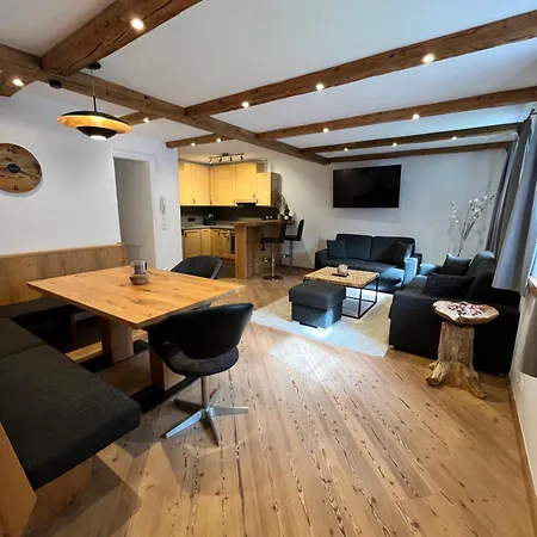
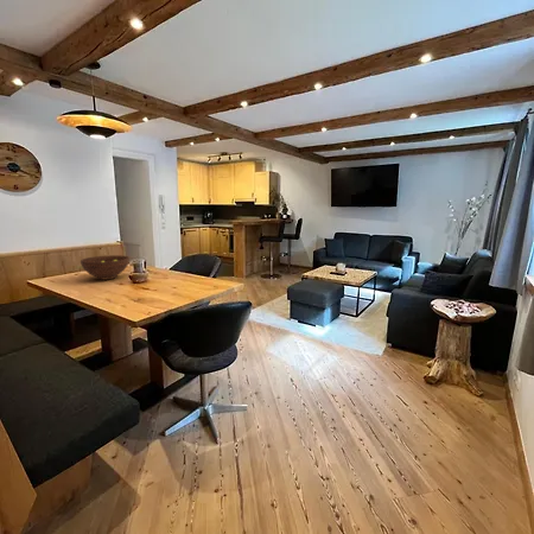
+ fruit bowl (106, 268)
